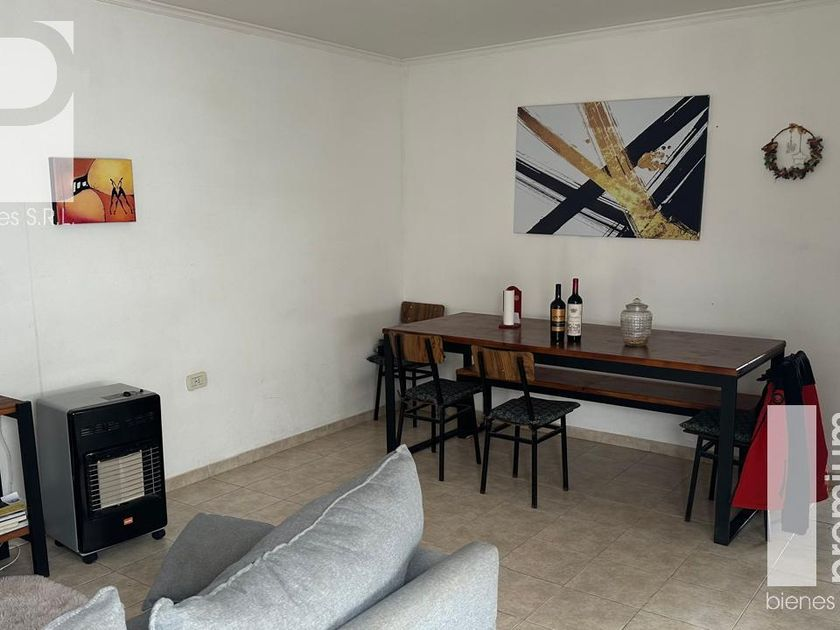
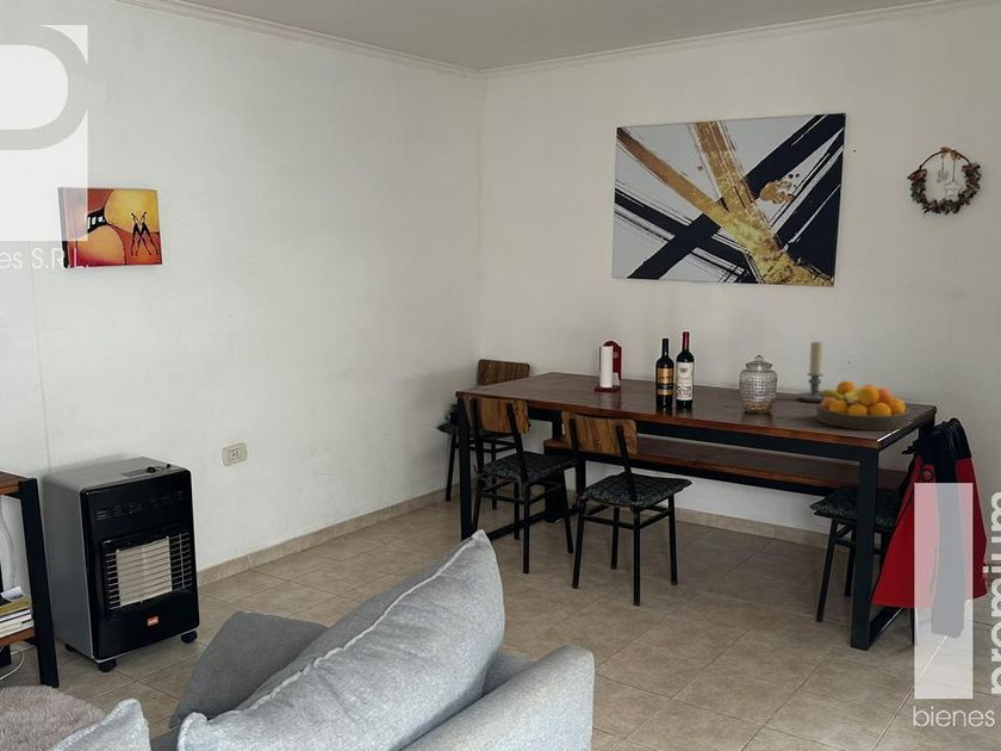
+ fruit bowl (863, 402)
+ candle holder (815, 370)
